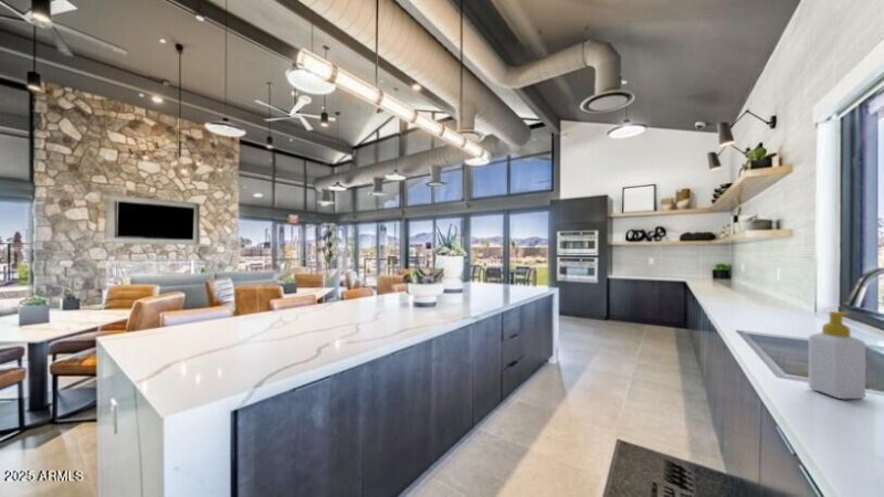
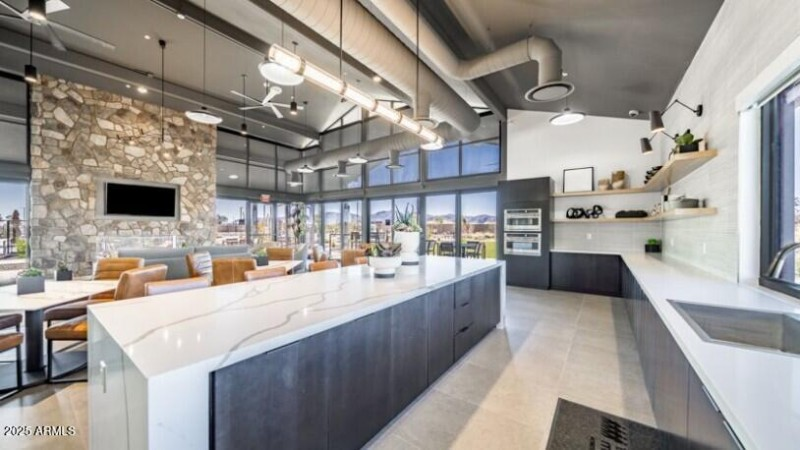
- soap bottle (835, 352)
